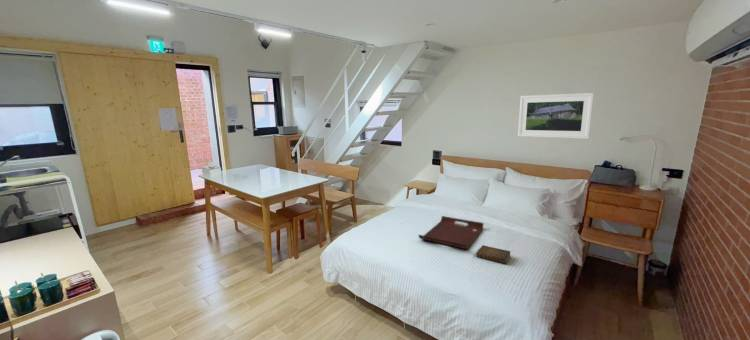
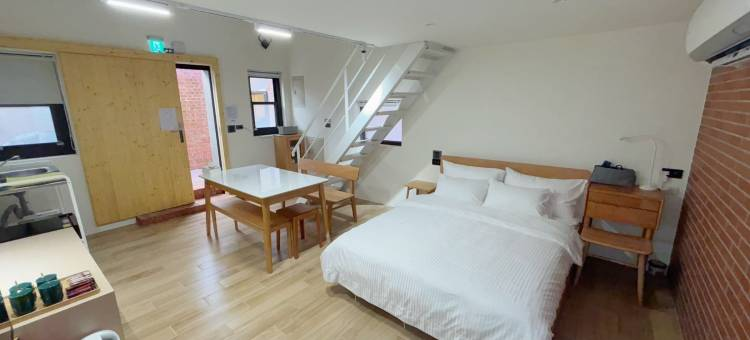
- book (493, 254)
- serving tray (452, 231)
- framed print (553, 116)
